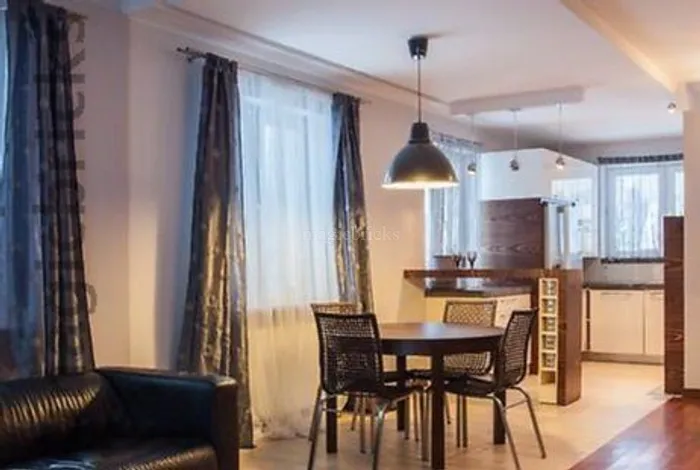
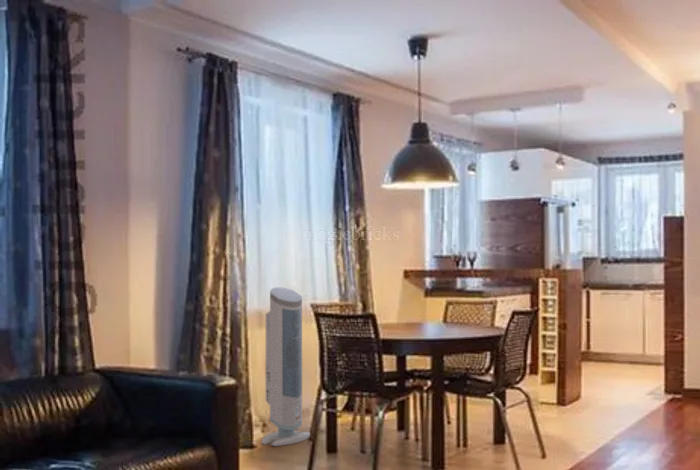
+ air purifier (285, 363)
